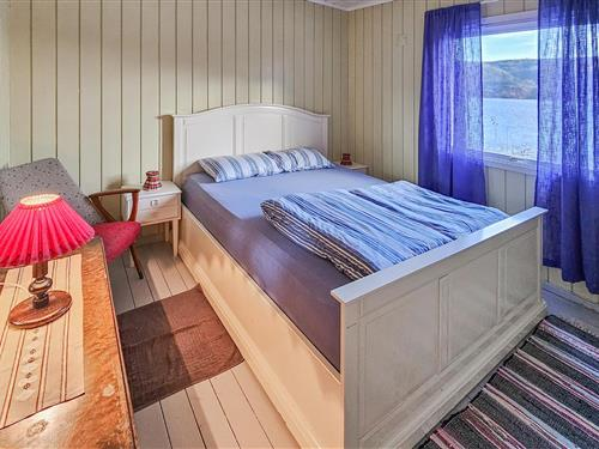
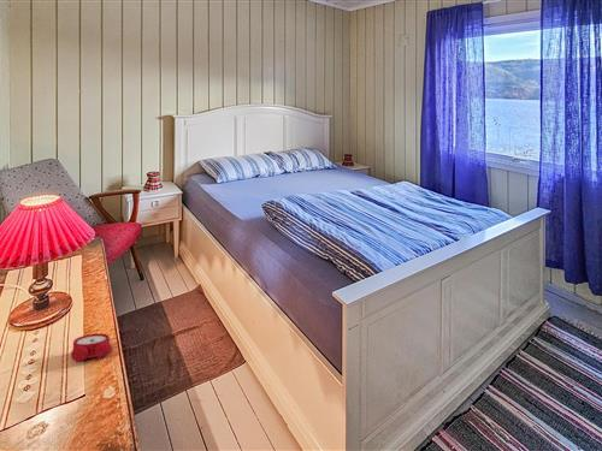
+ alarm clock (92, 346)
